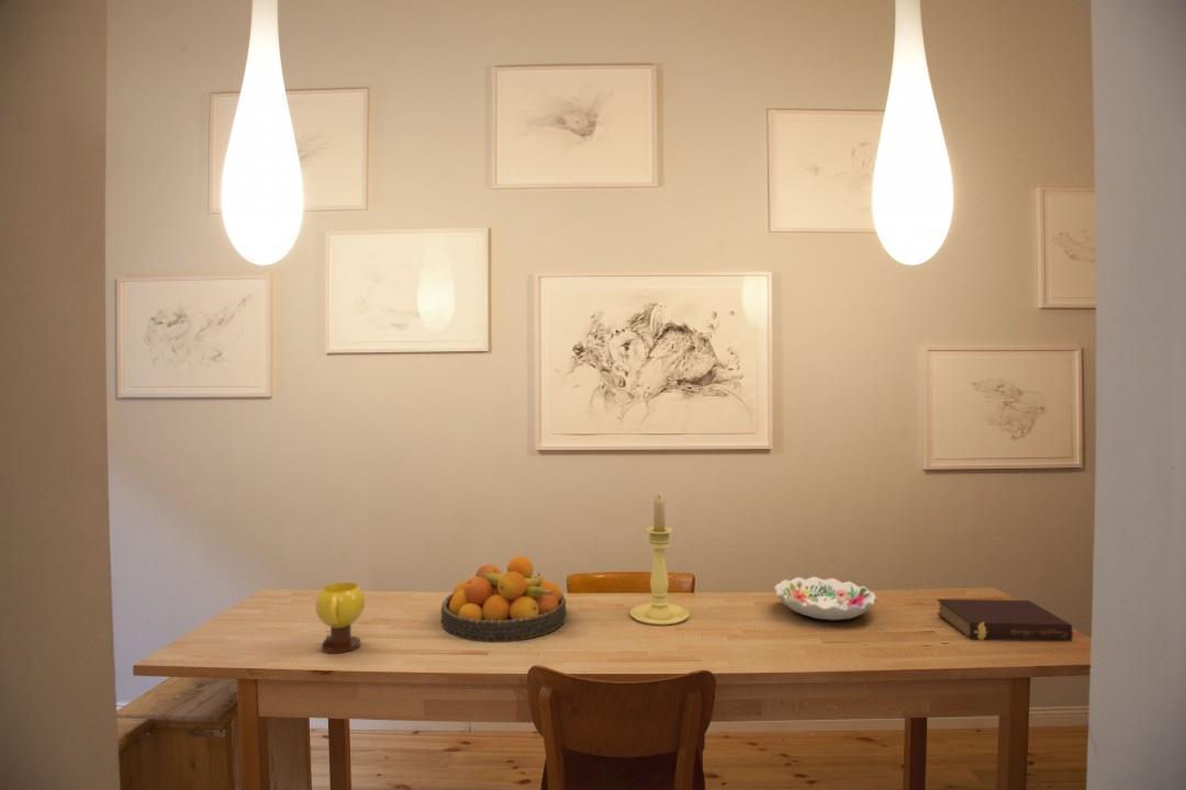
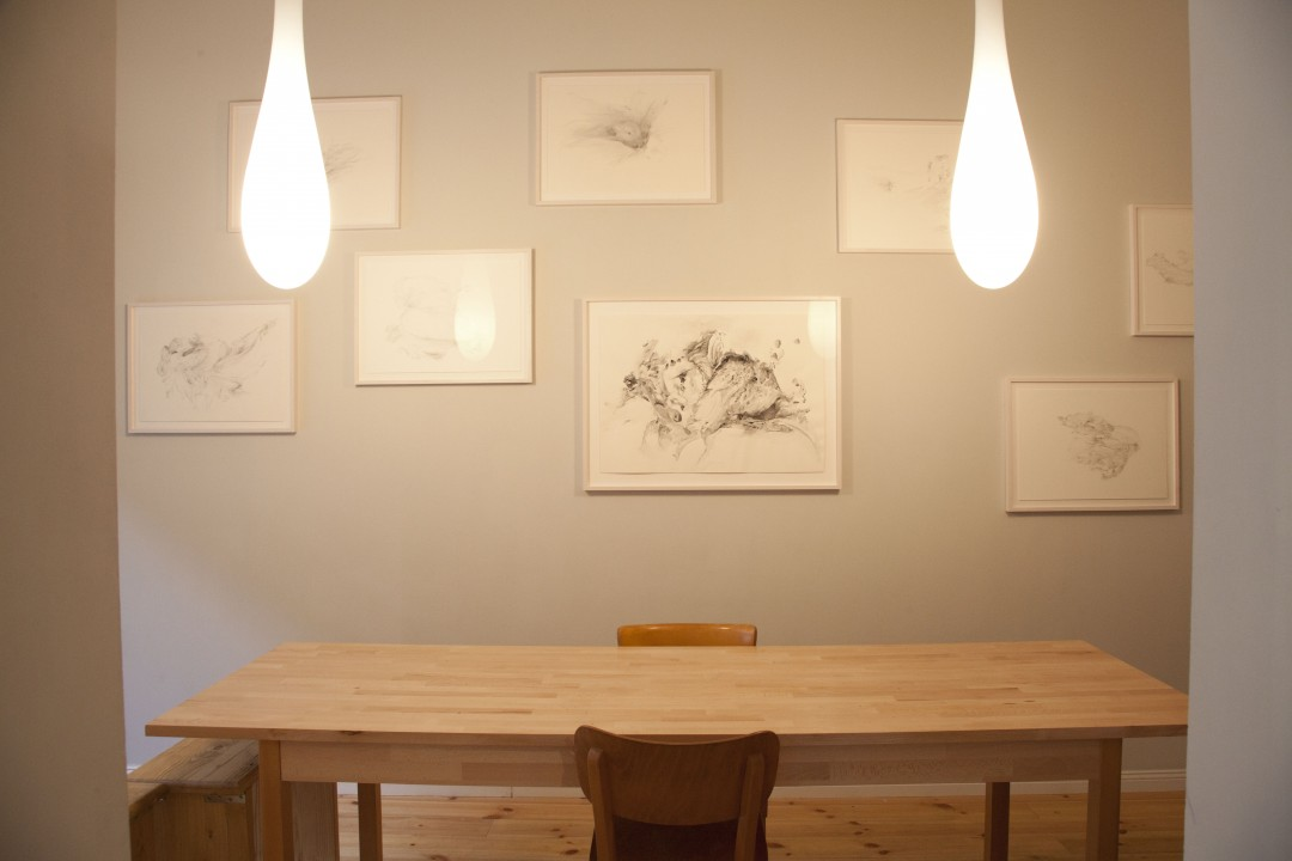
- candle holder (659, 555)
- mug (340, 617)
- decorative bowl (824, 601)
- fruit bowl (504, 591)
- book (1000, 619)
